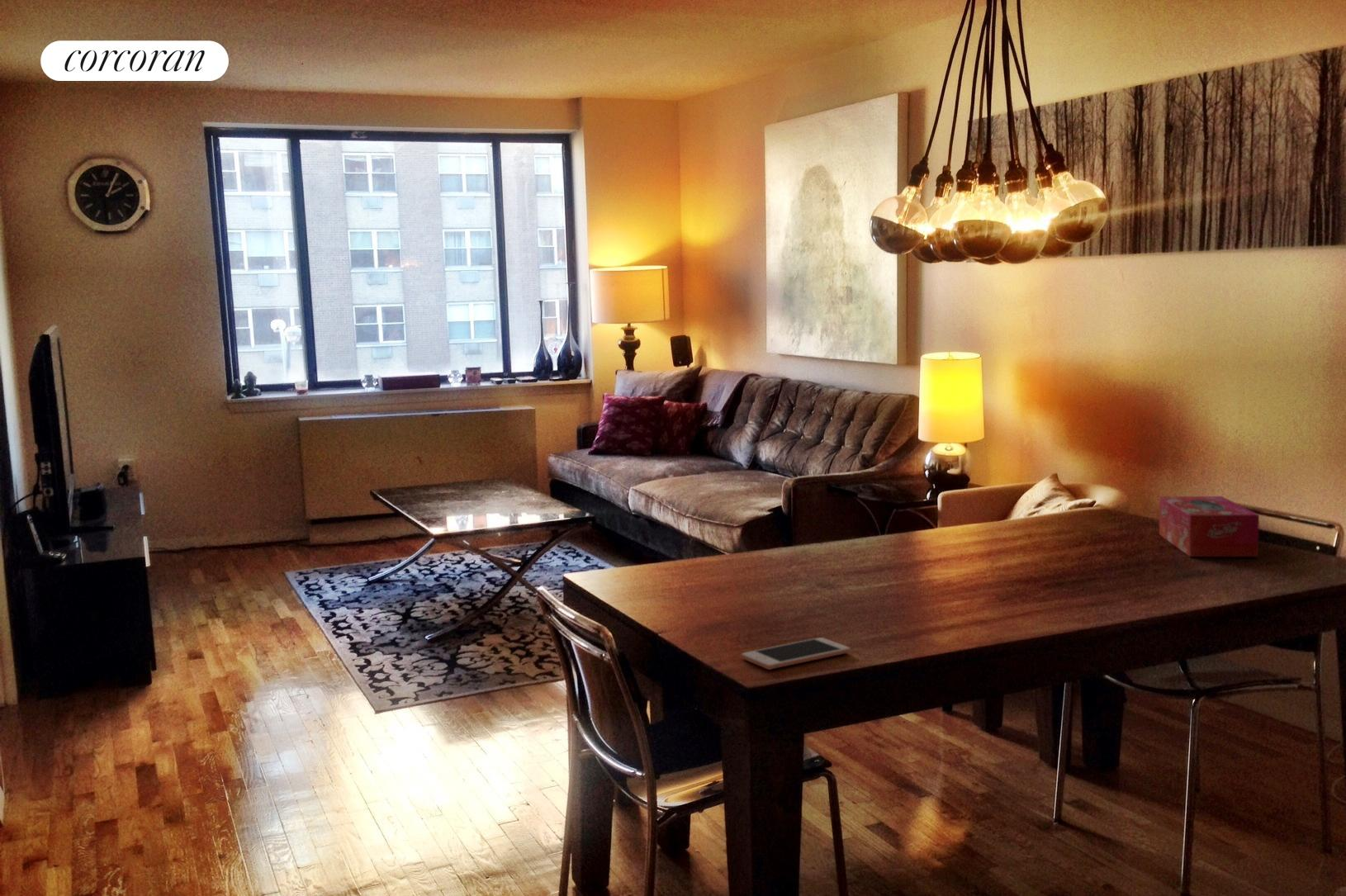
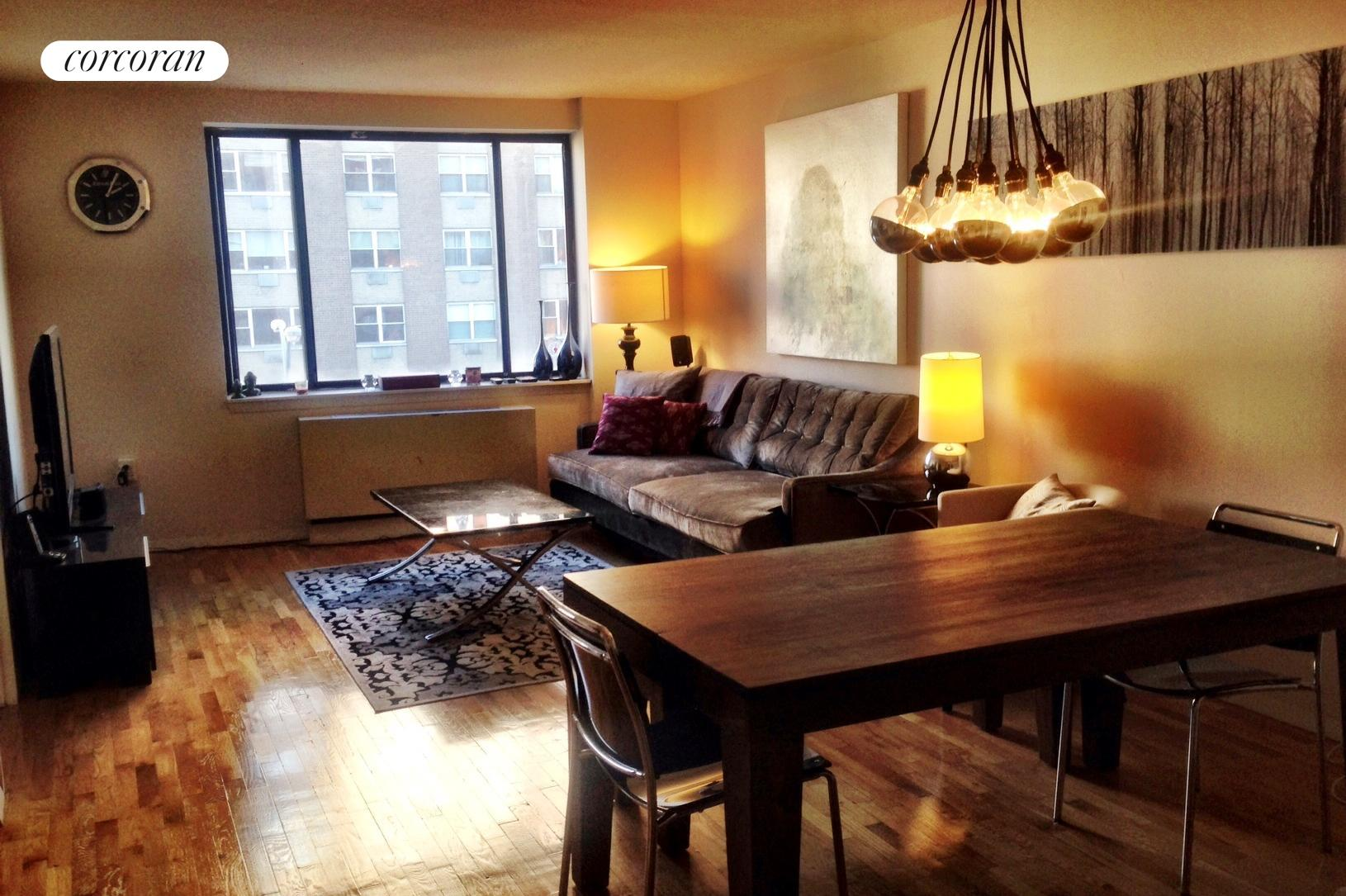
- tissue box (1206, 524)
- cell phone (796, 652)
